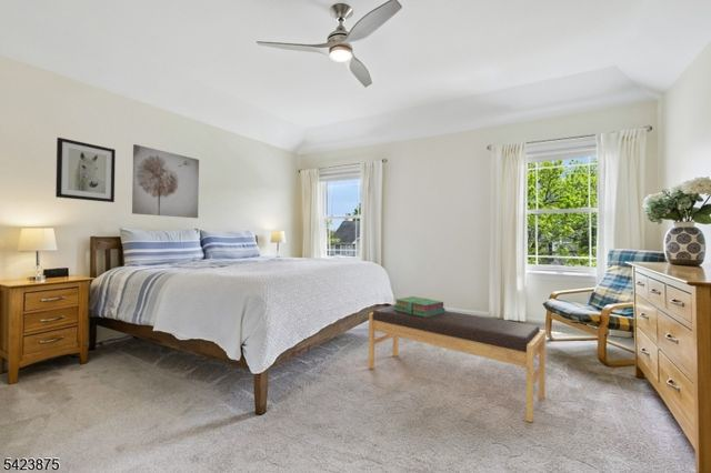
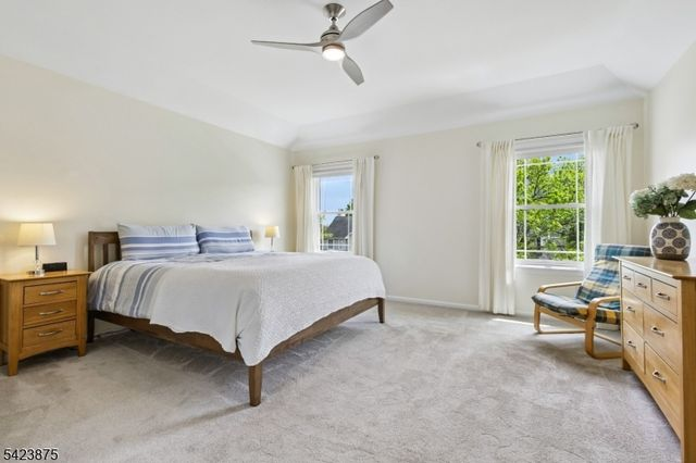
- bench (448, 348)
- wall art (87, 171)
- stack of books (419, 305)
- wall art (168, 184)
